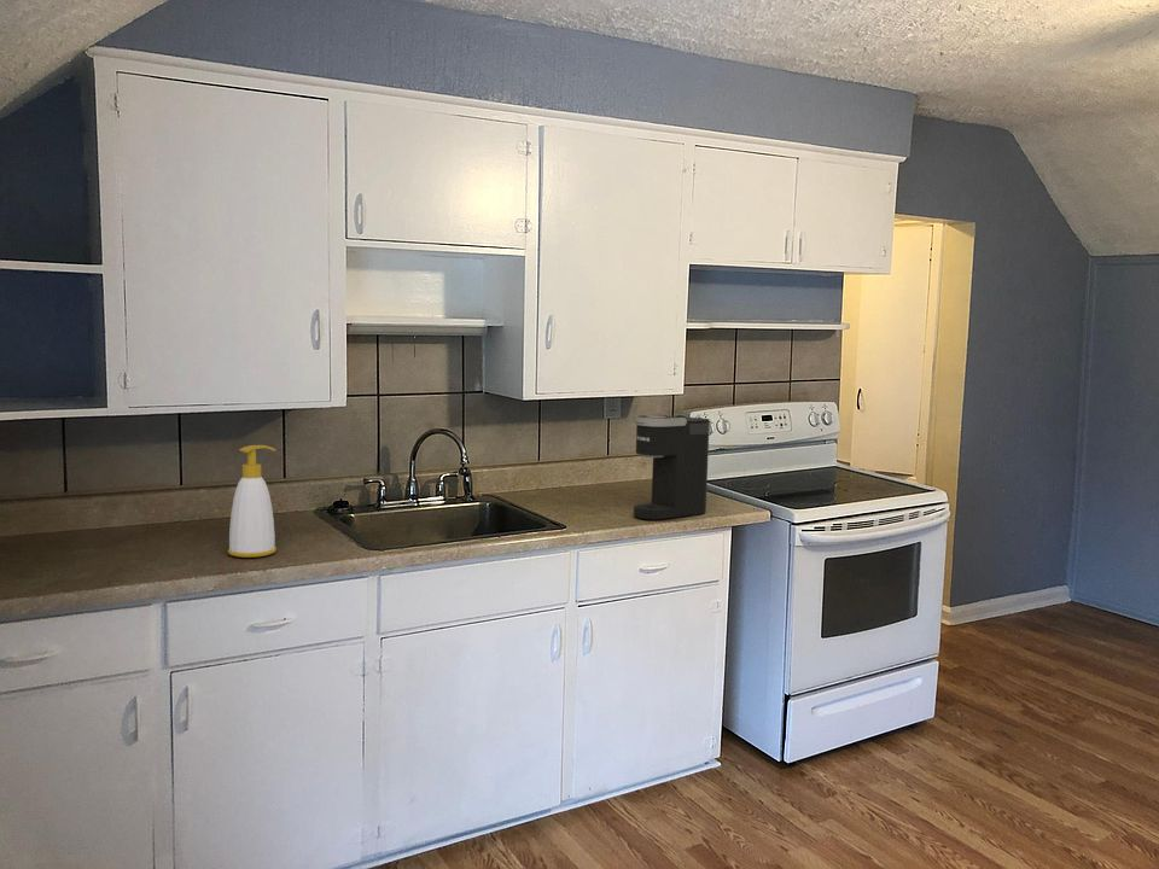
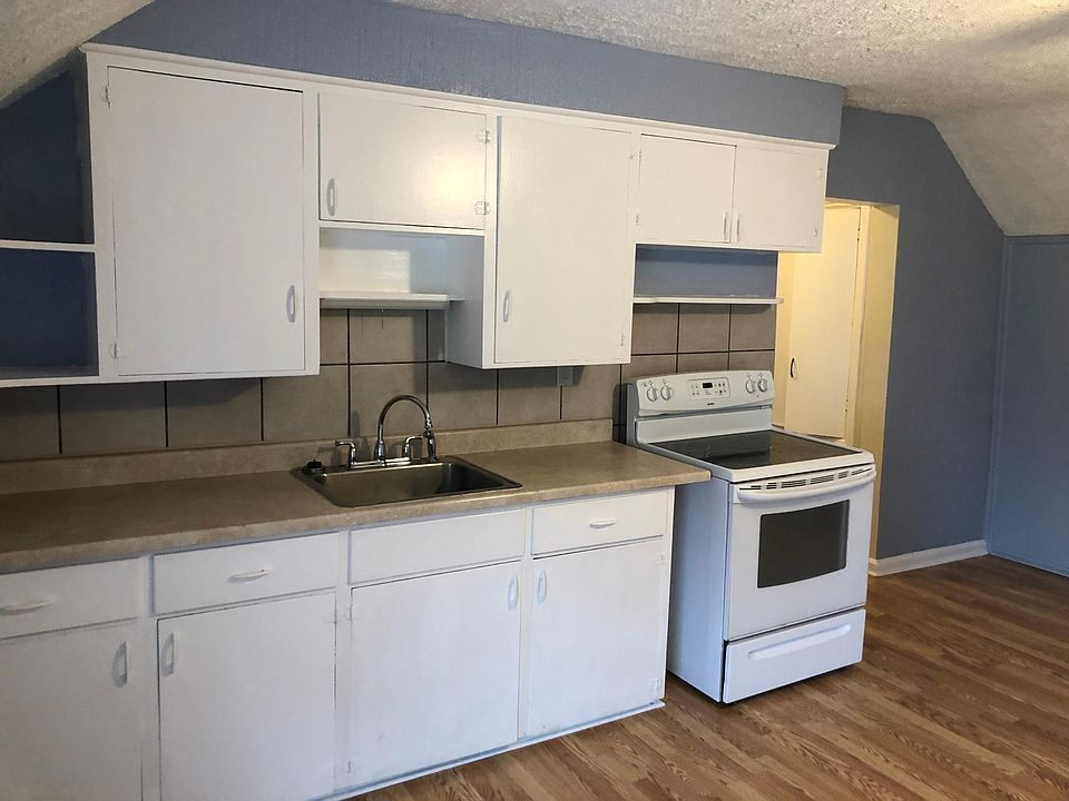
- soap bottle (252, 500)
- coffee maker (671, 465)
